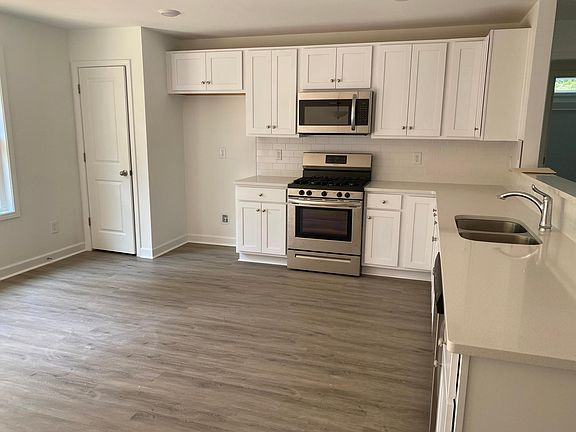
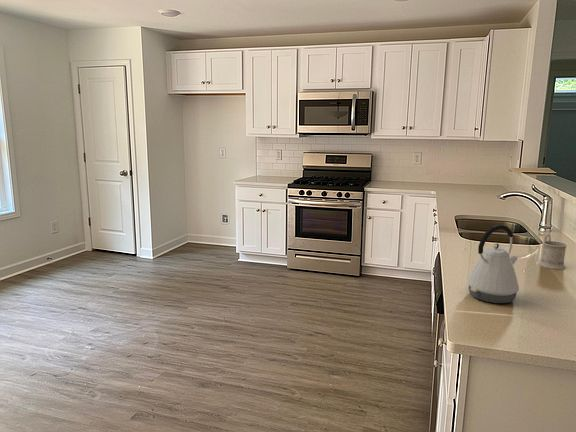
+ kettle (496, 261)
+ mug (551, 250)
